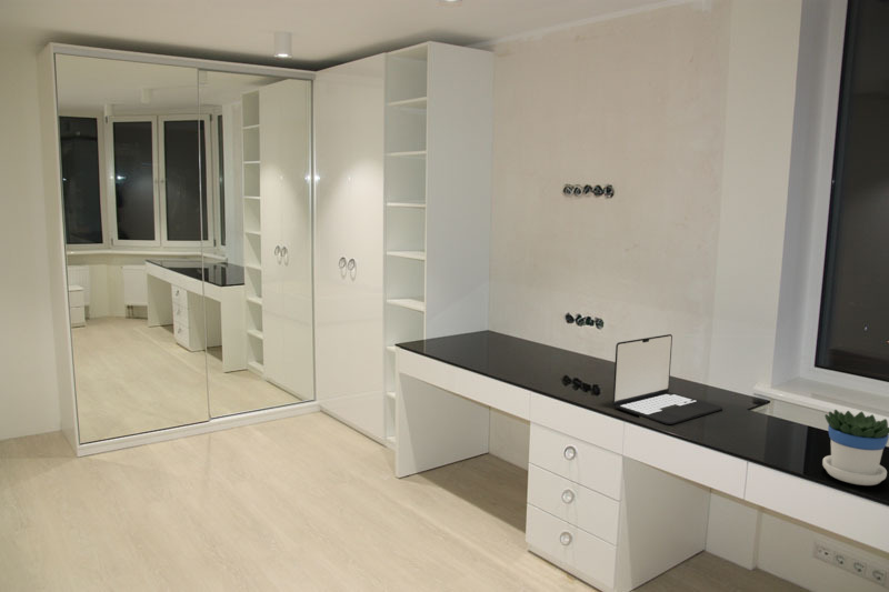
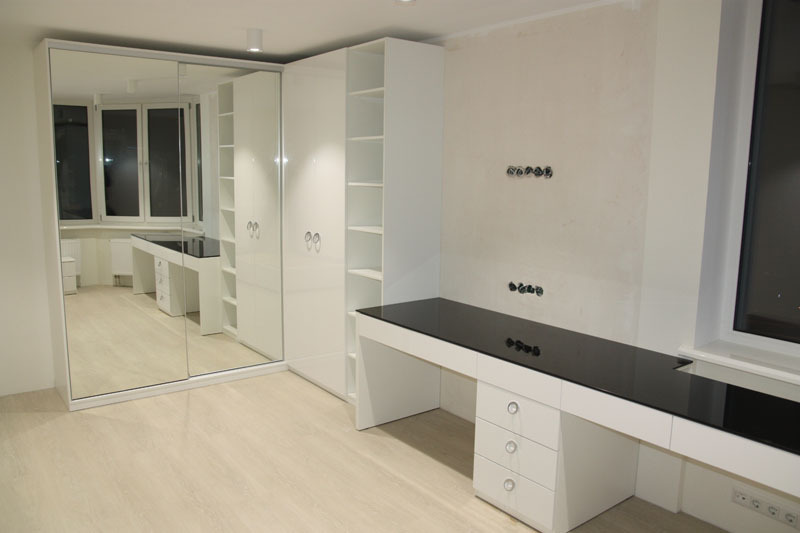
- flowerpot (856, 448)
- laptop (669, 377)
